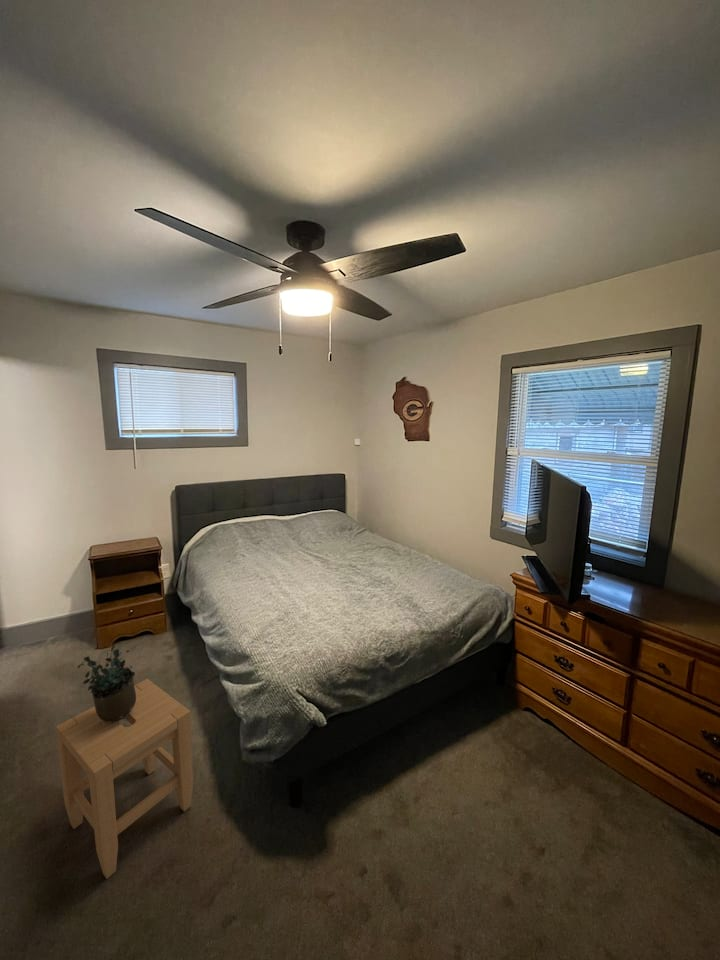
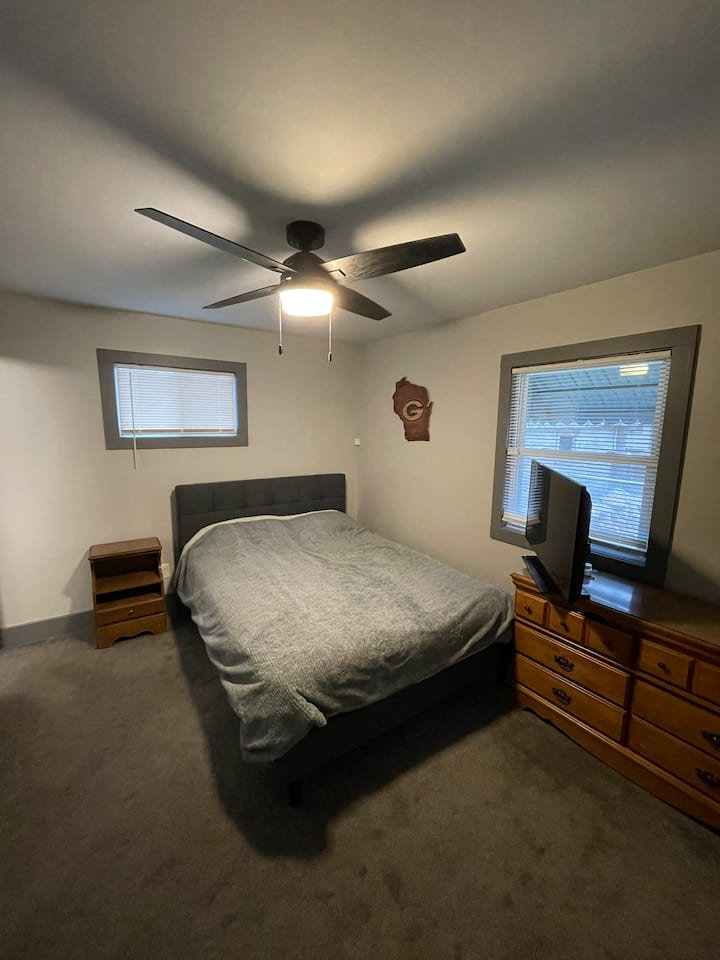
- stool (128, 767)
- potted plant (110, 679)
